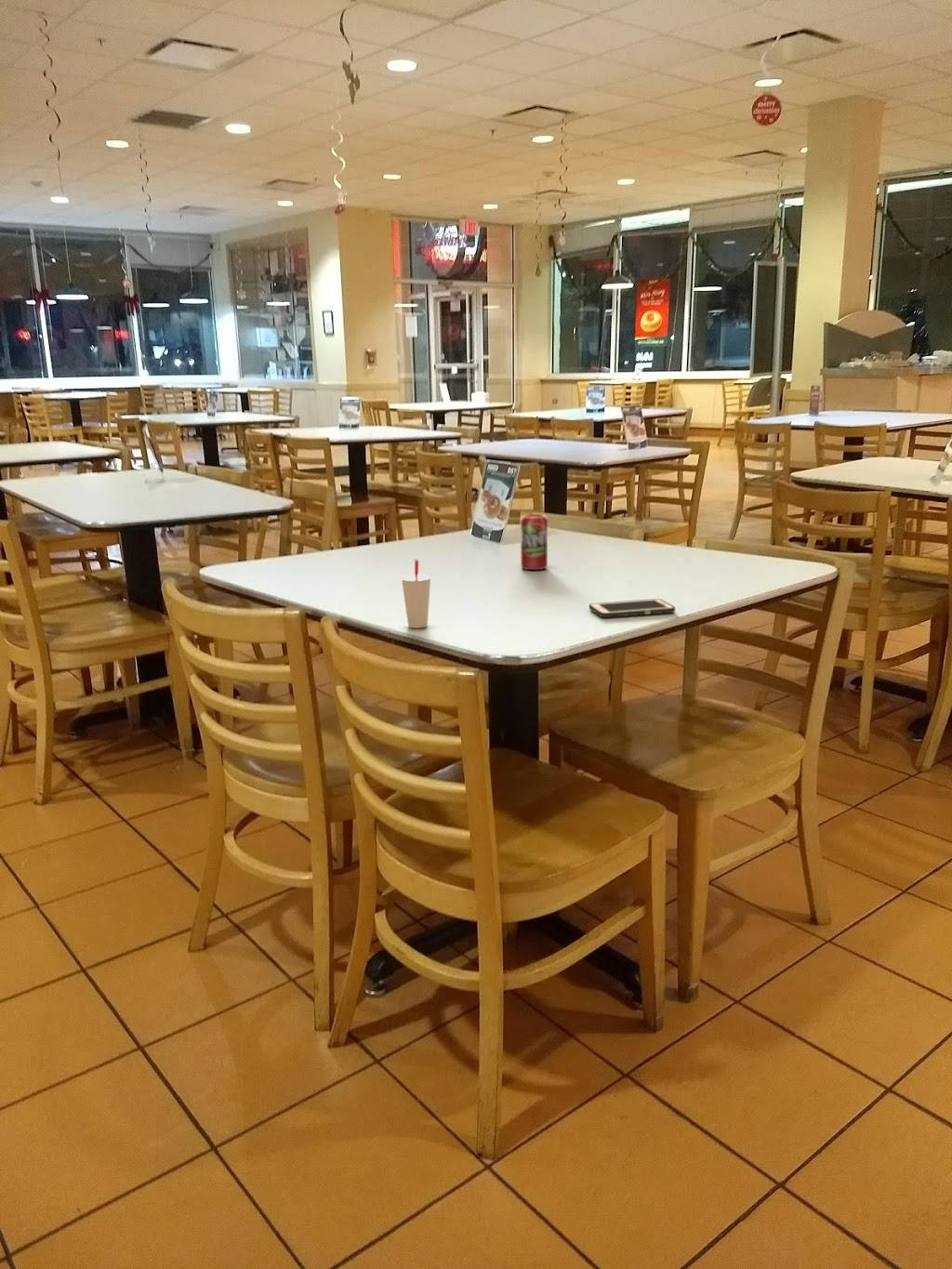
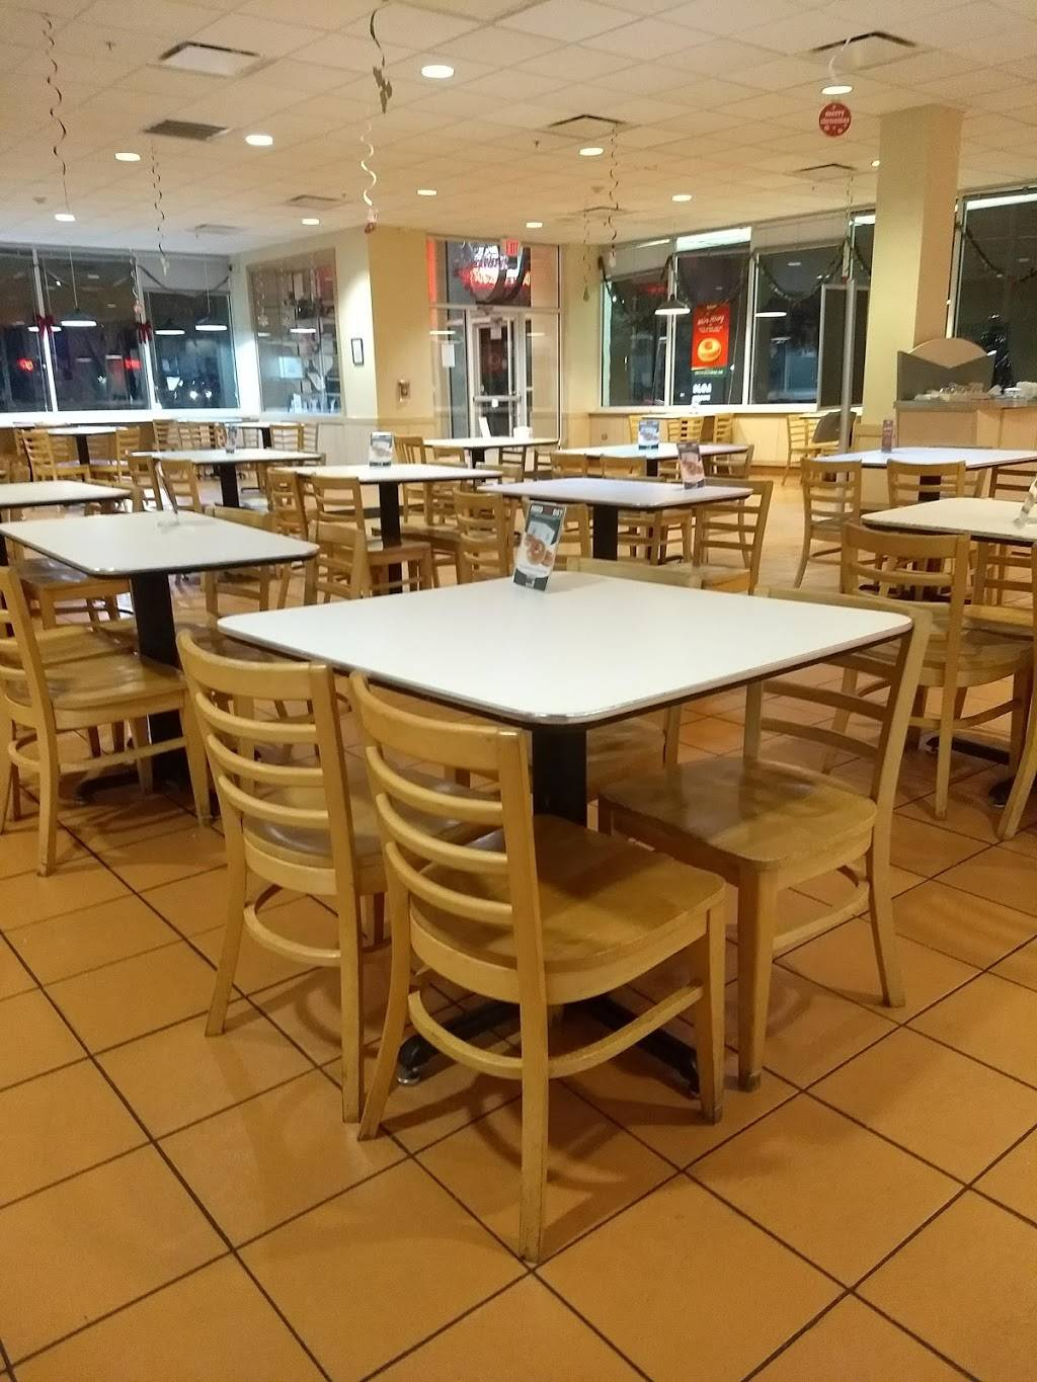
- pop (534, 542)
- cell phone (631, 608)
- cup (416, 592)
